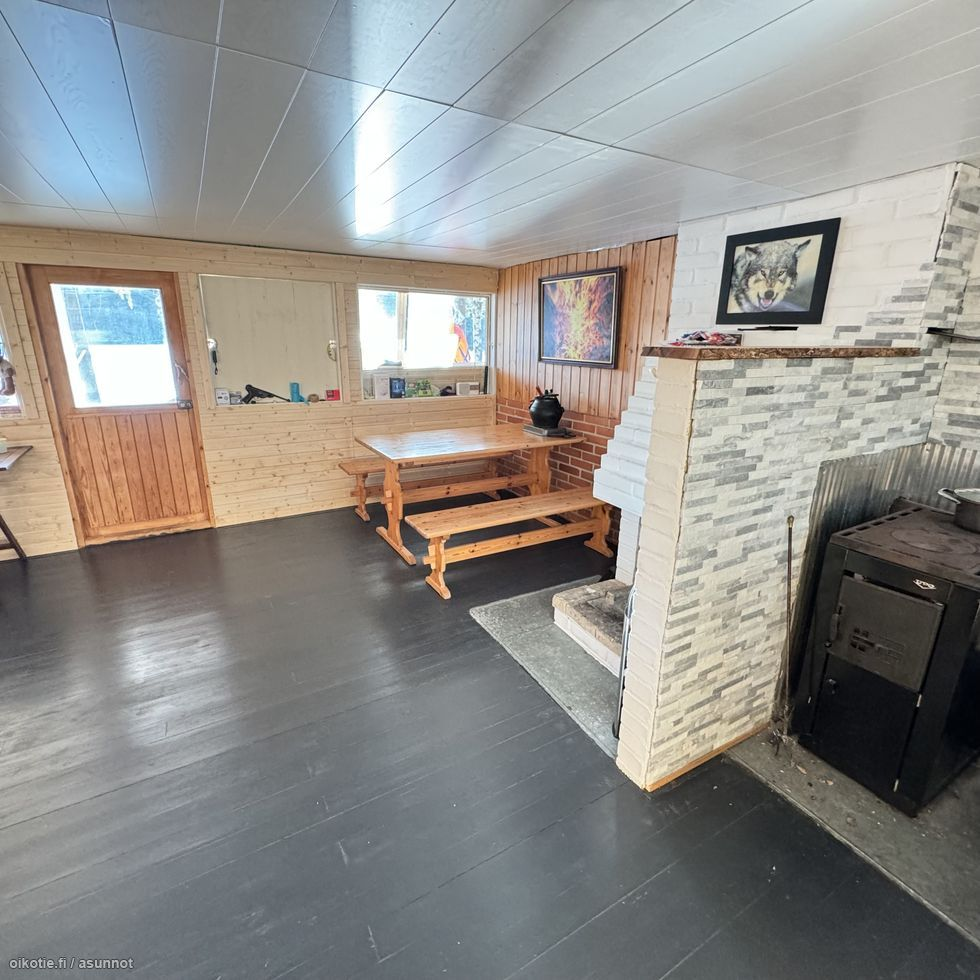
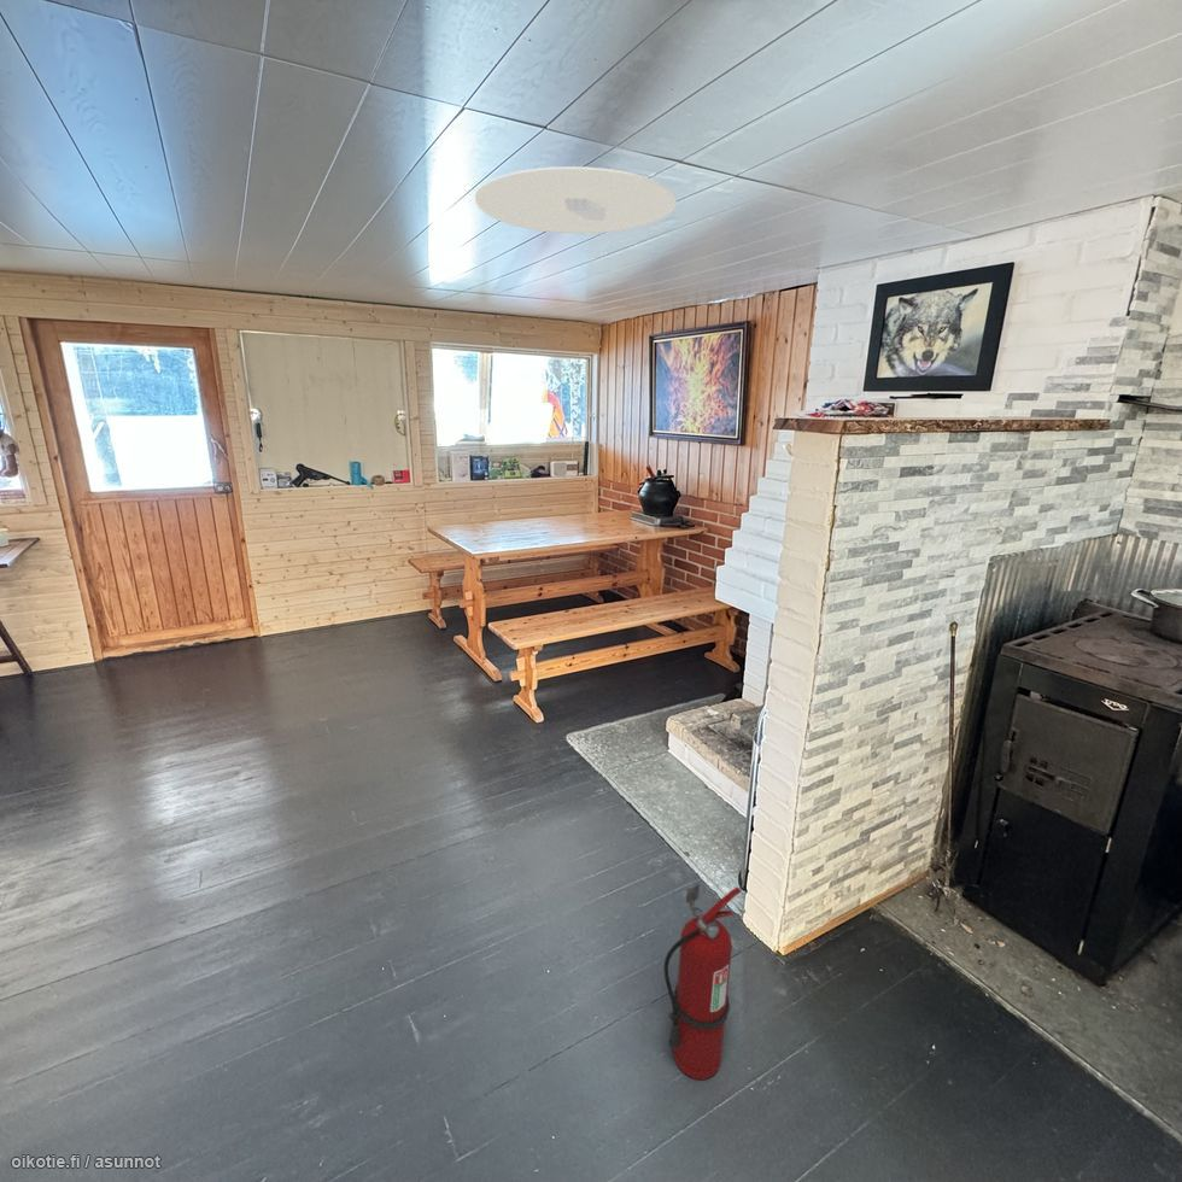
+ ceiling lamp (575, 194)
+ fire extinguisher (698, 984)
